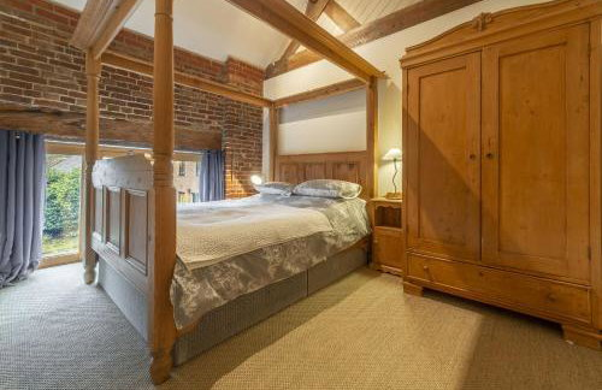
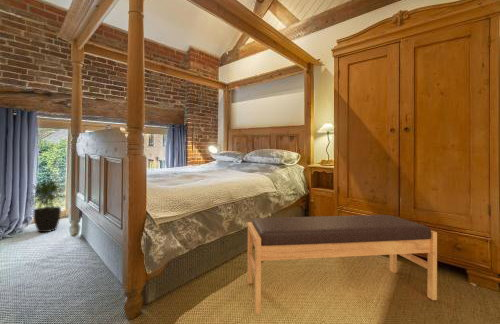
+ potted plant (44, 204)
+ bench (335, 255)
